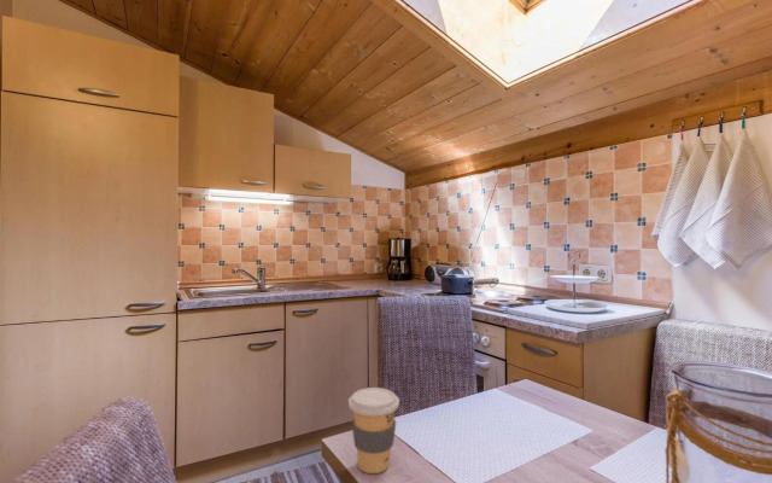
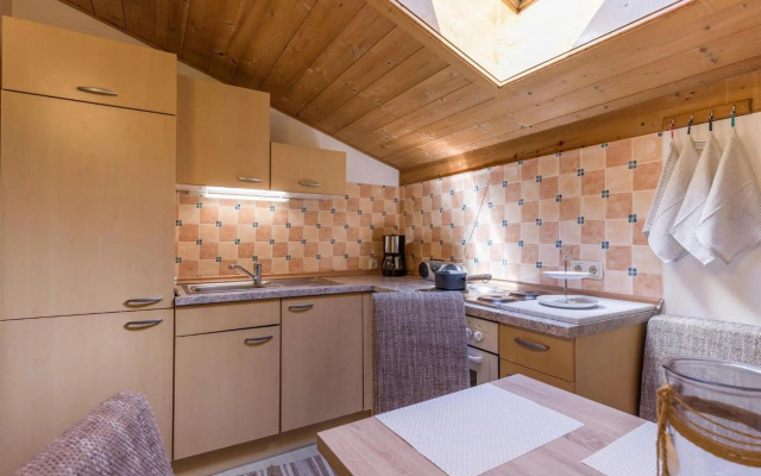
- coffee cup (373, 430)
